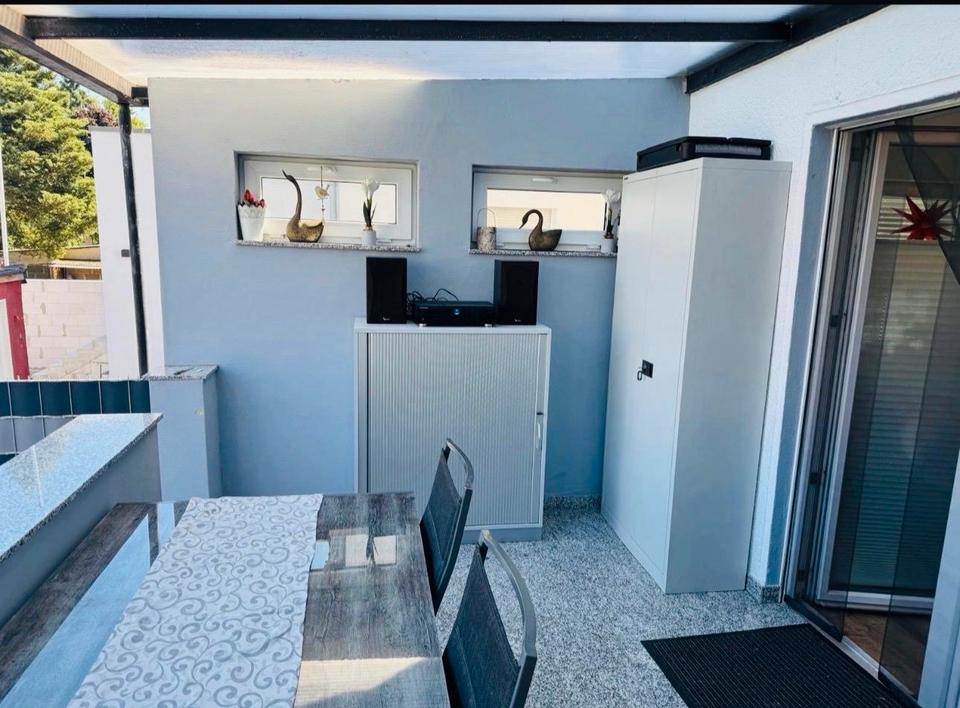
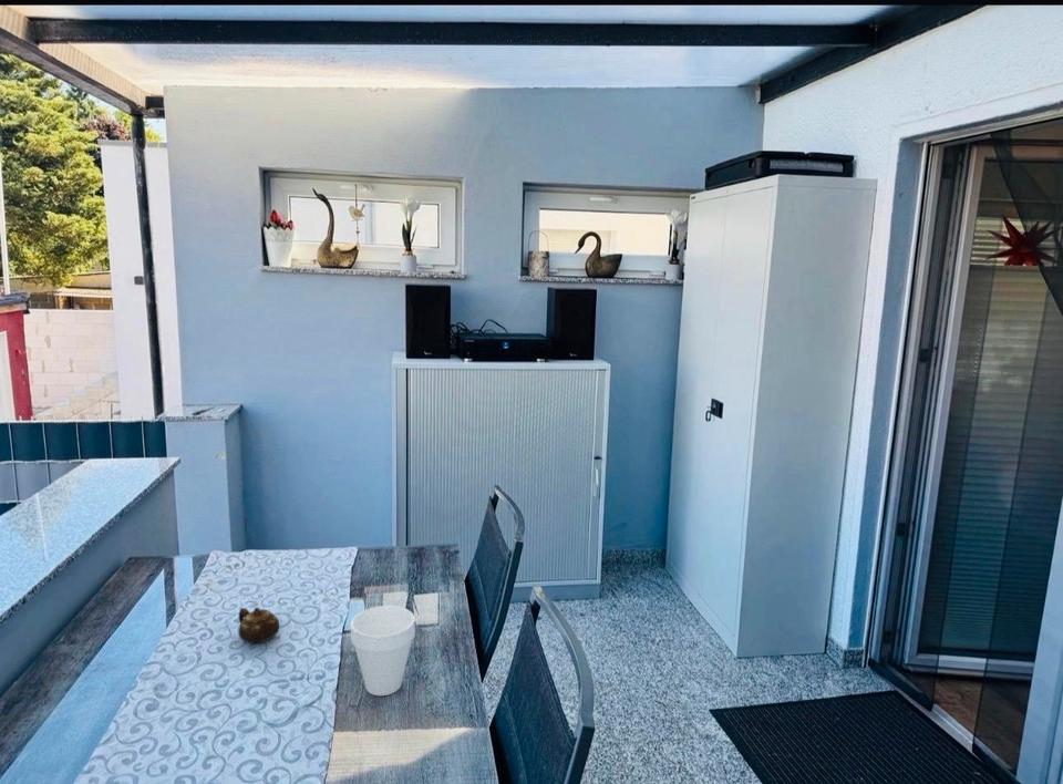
+ teapot (258, 621)
+ cup (383, 652)
